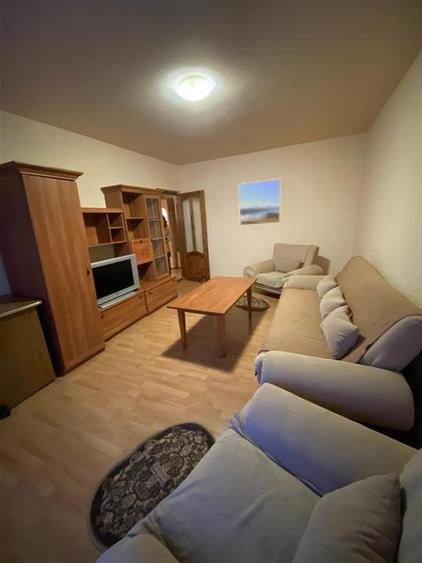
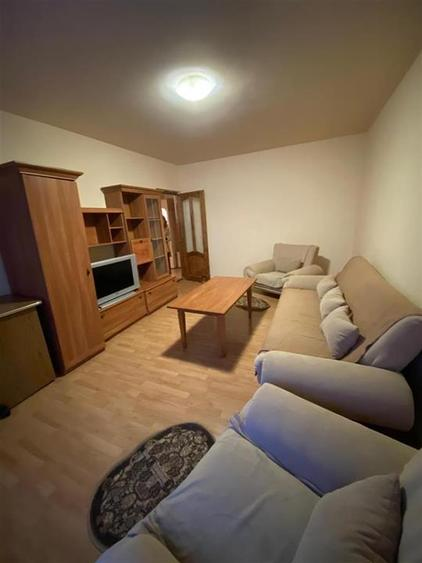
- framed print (259, 203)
